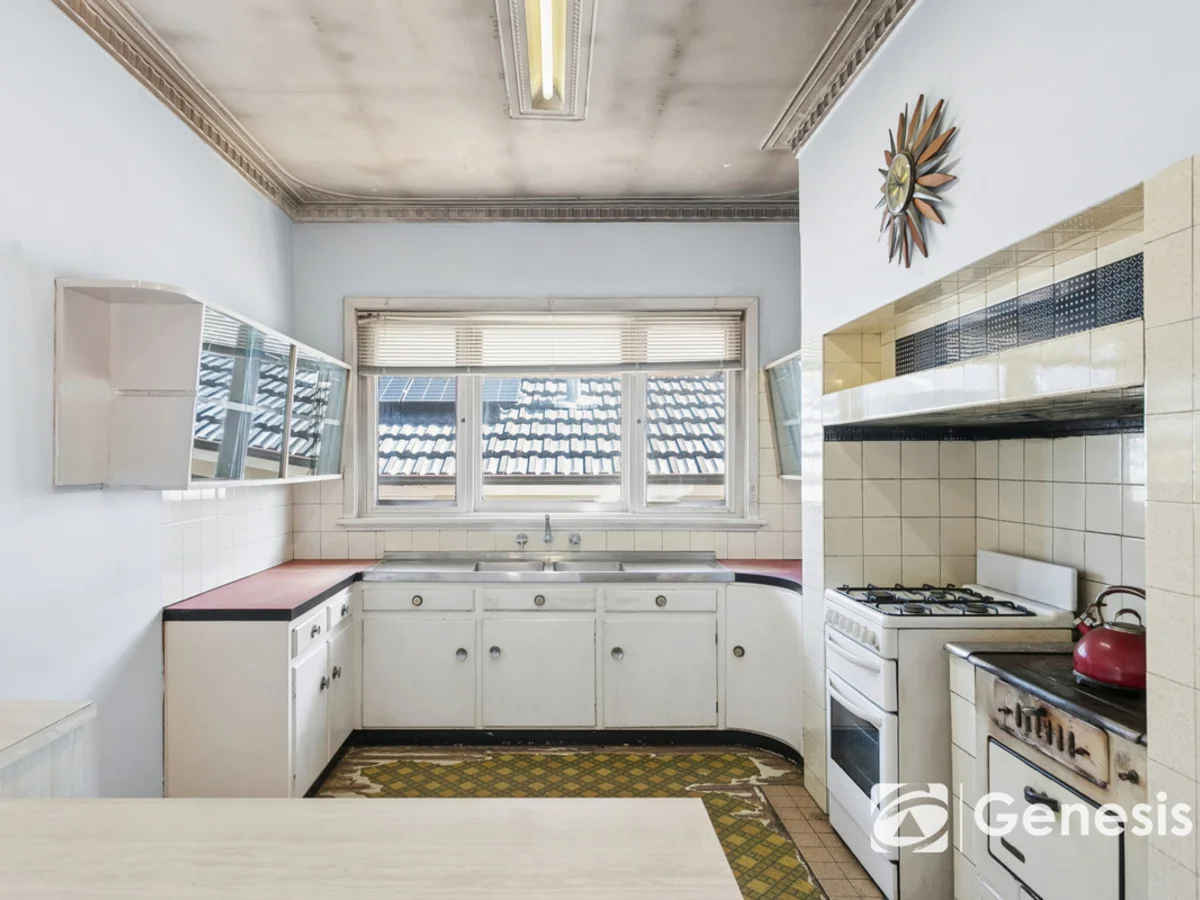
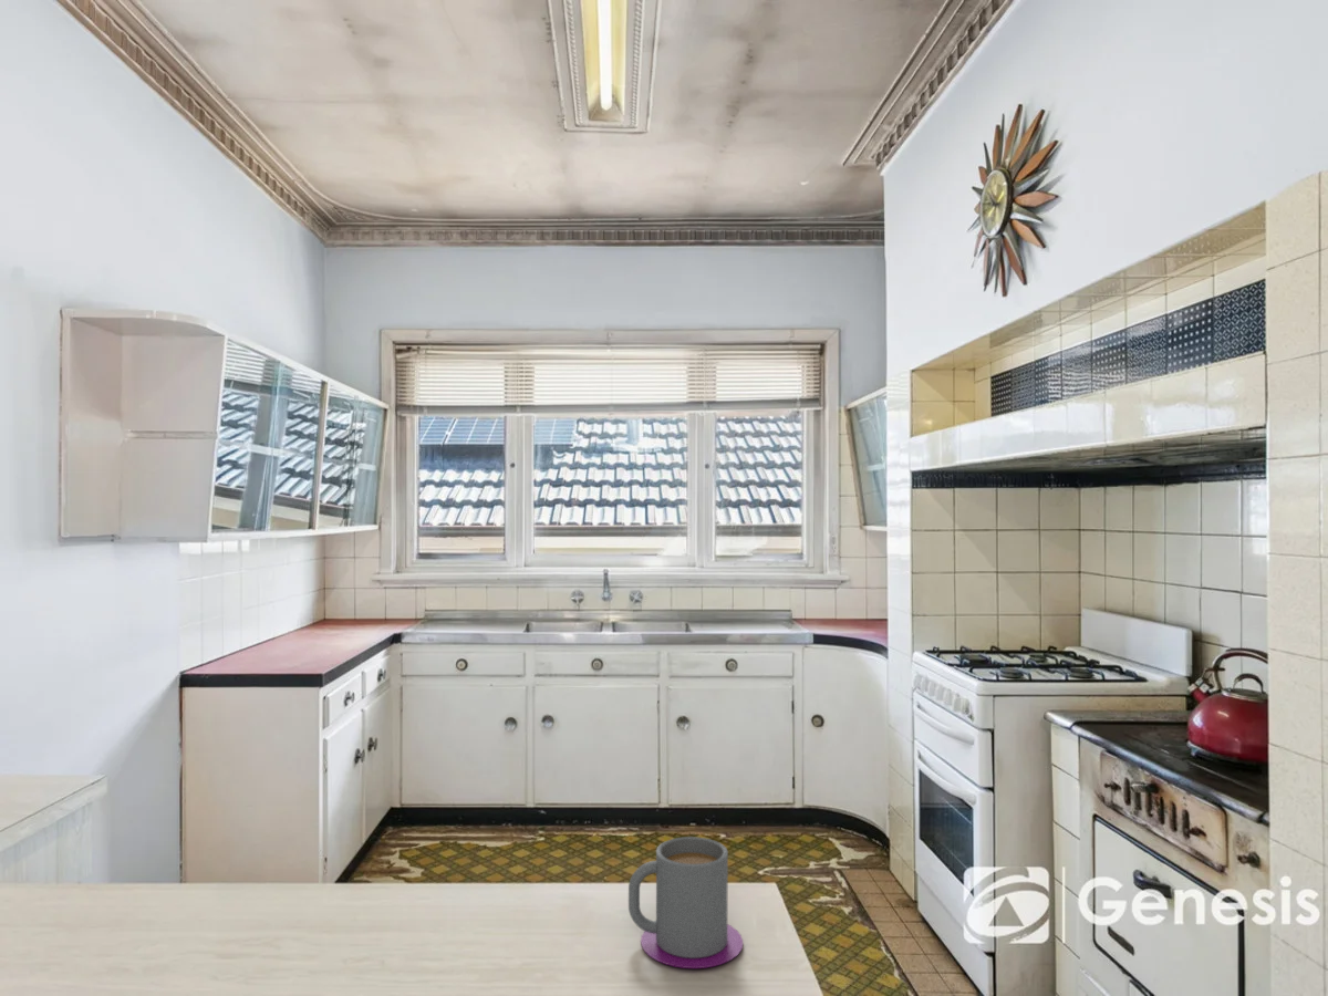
+ mug (685, 894)
